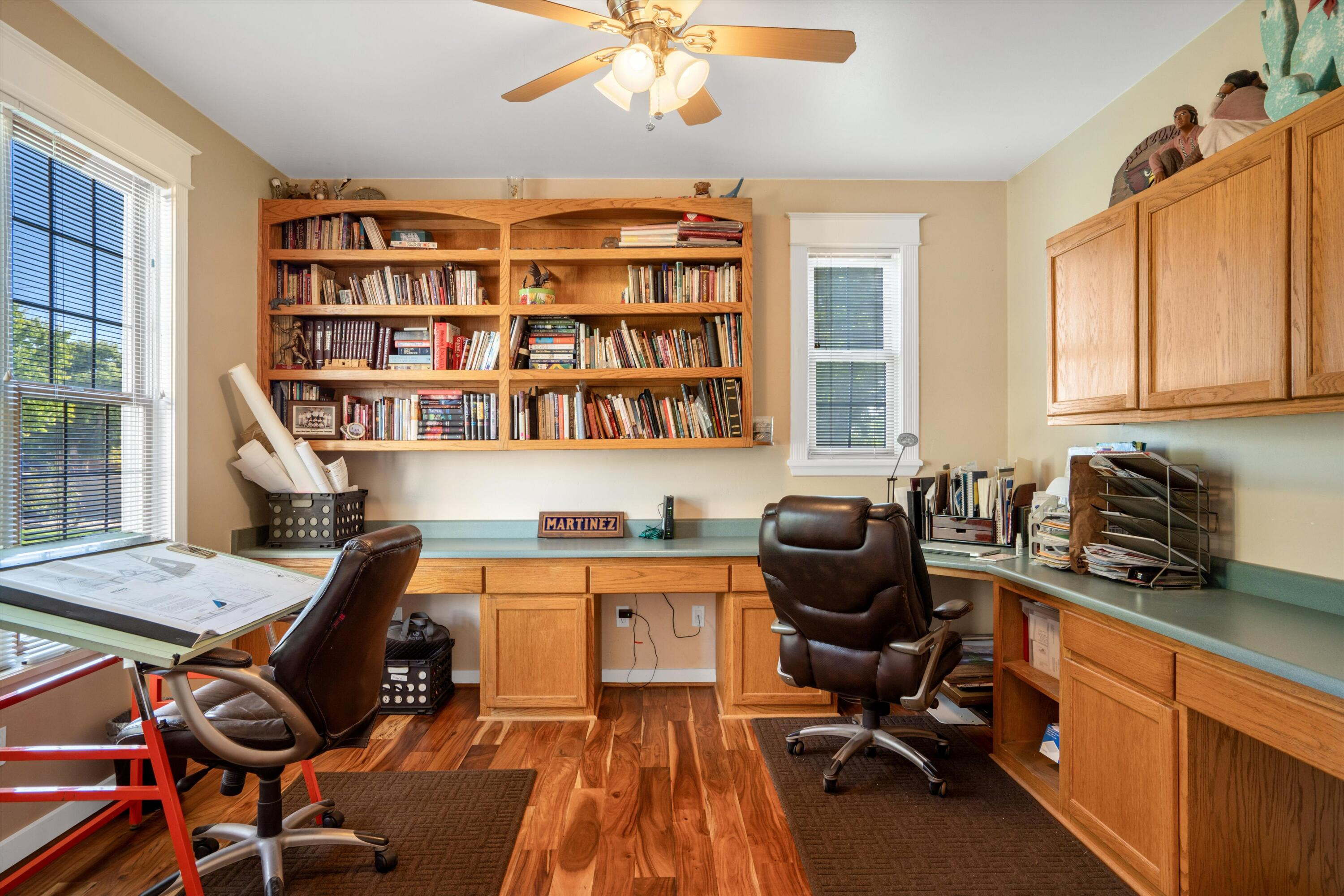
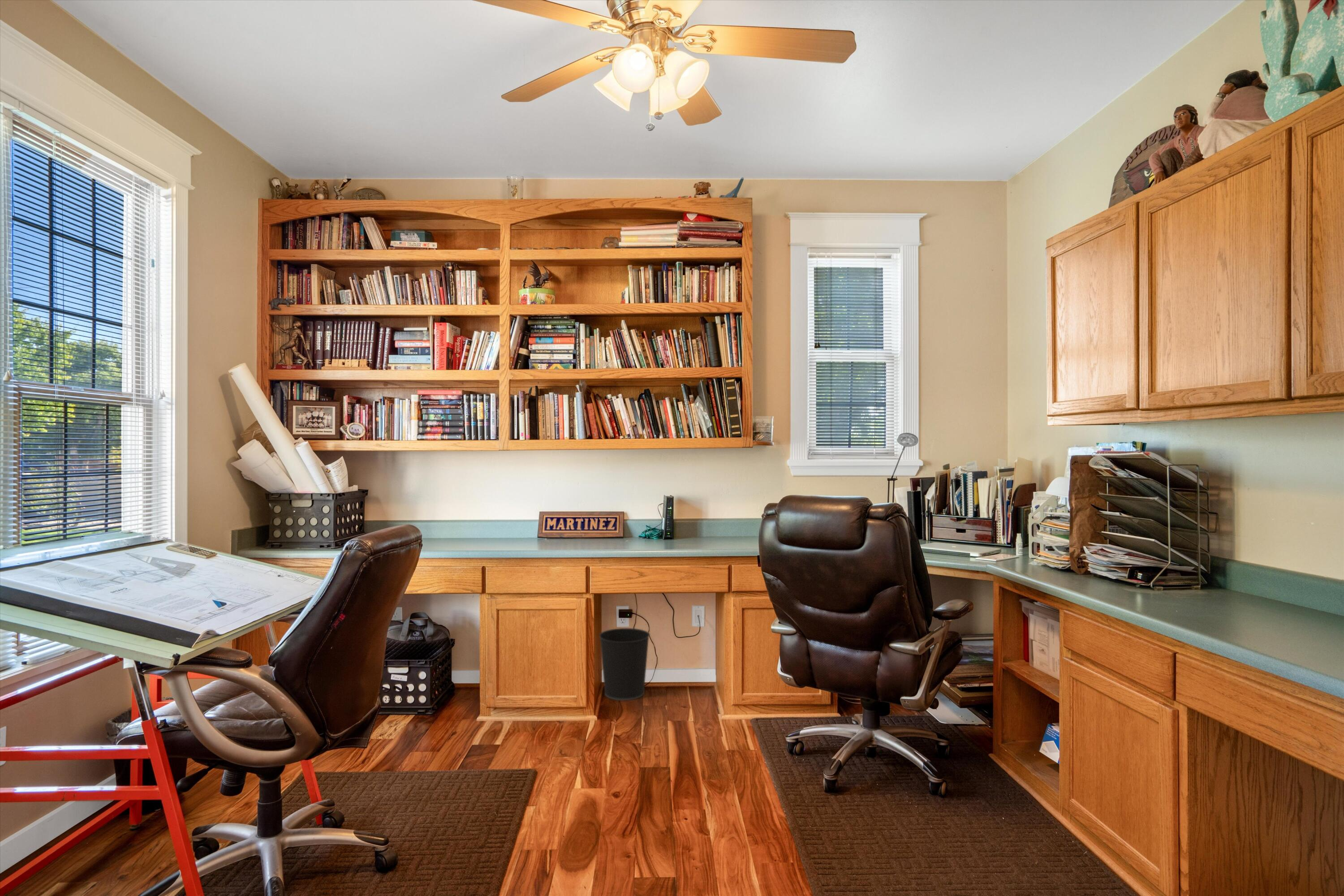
+ wastebasket (624, 664)
